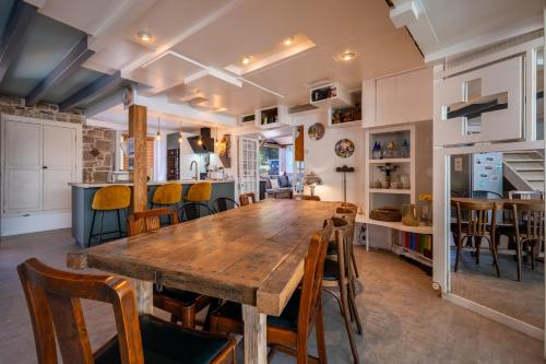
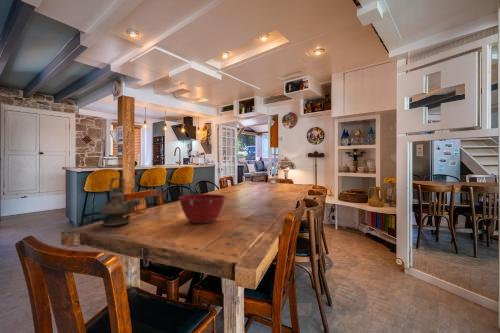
+ mixing bowl (202, 208)
+ teapot (123, 200)
